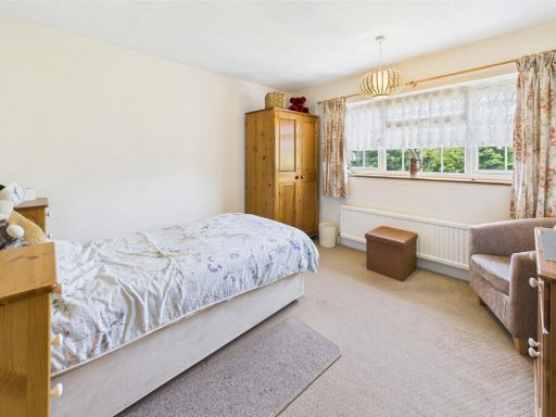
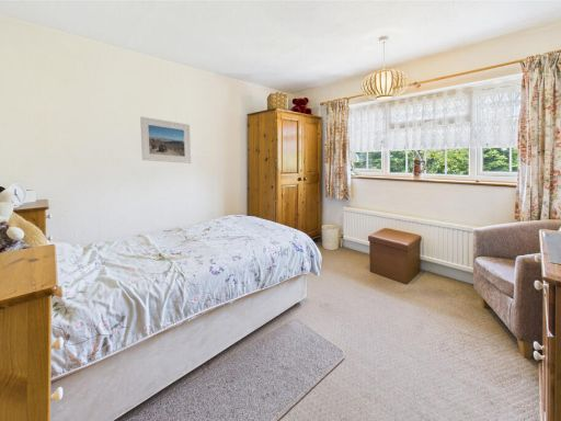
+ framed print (167, 141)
